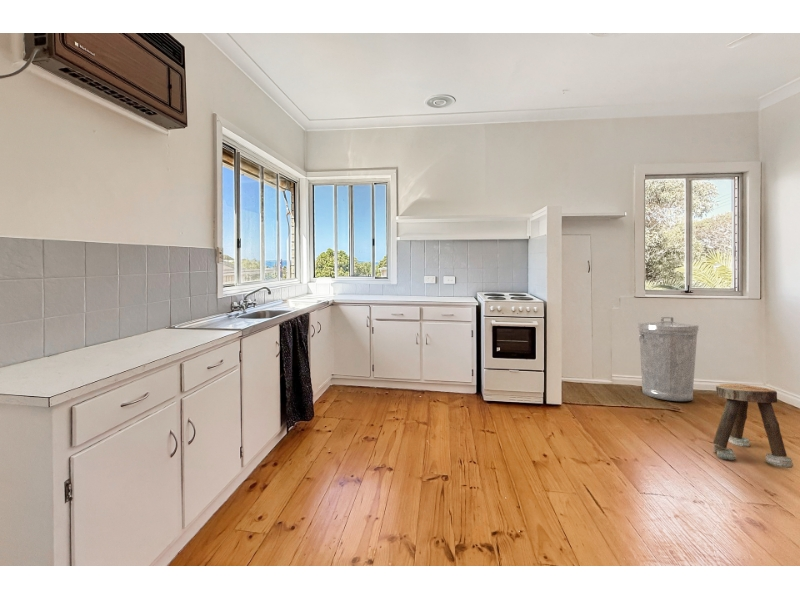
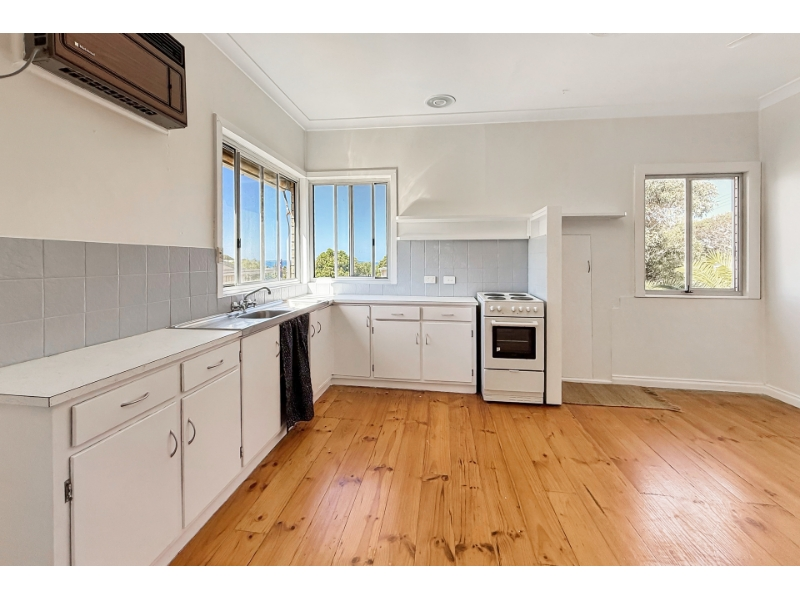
- stool (742, 418)
- trash can (666, 356)
